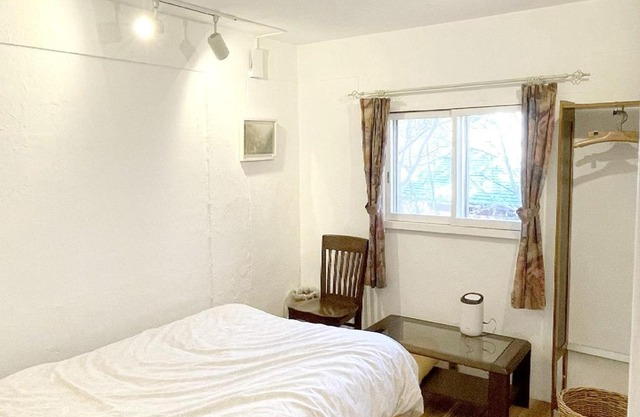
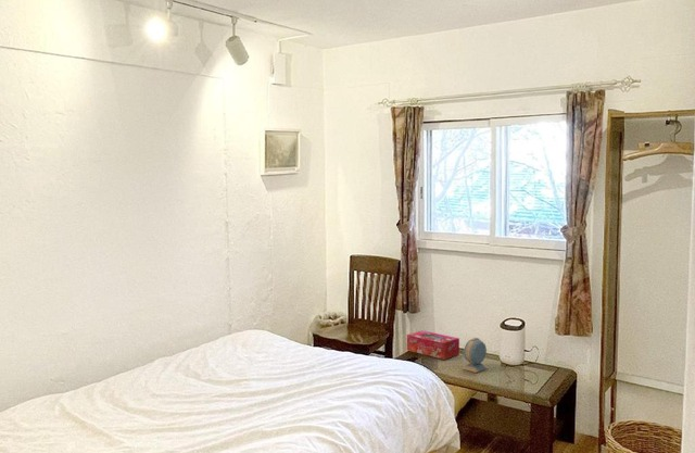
+ tissue box (432, 344)
+ alarm clock (475, 353)
